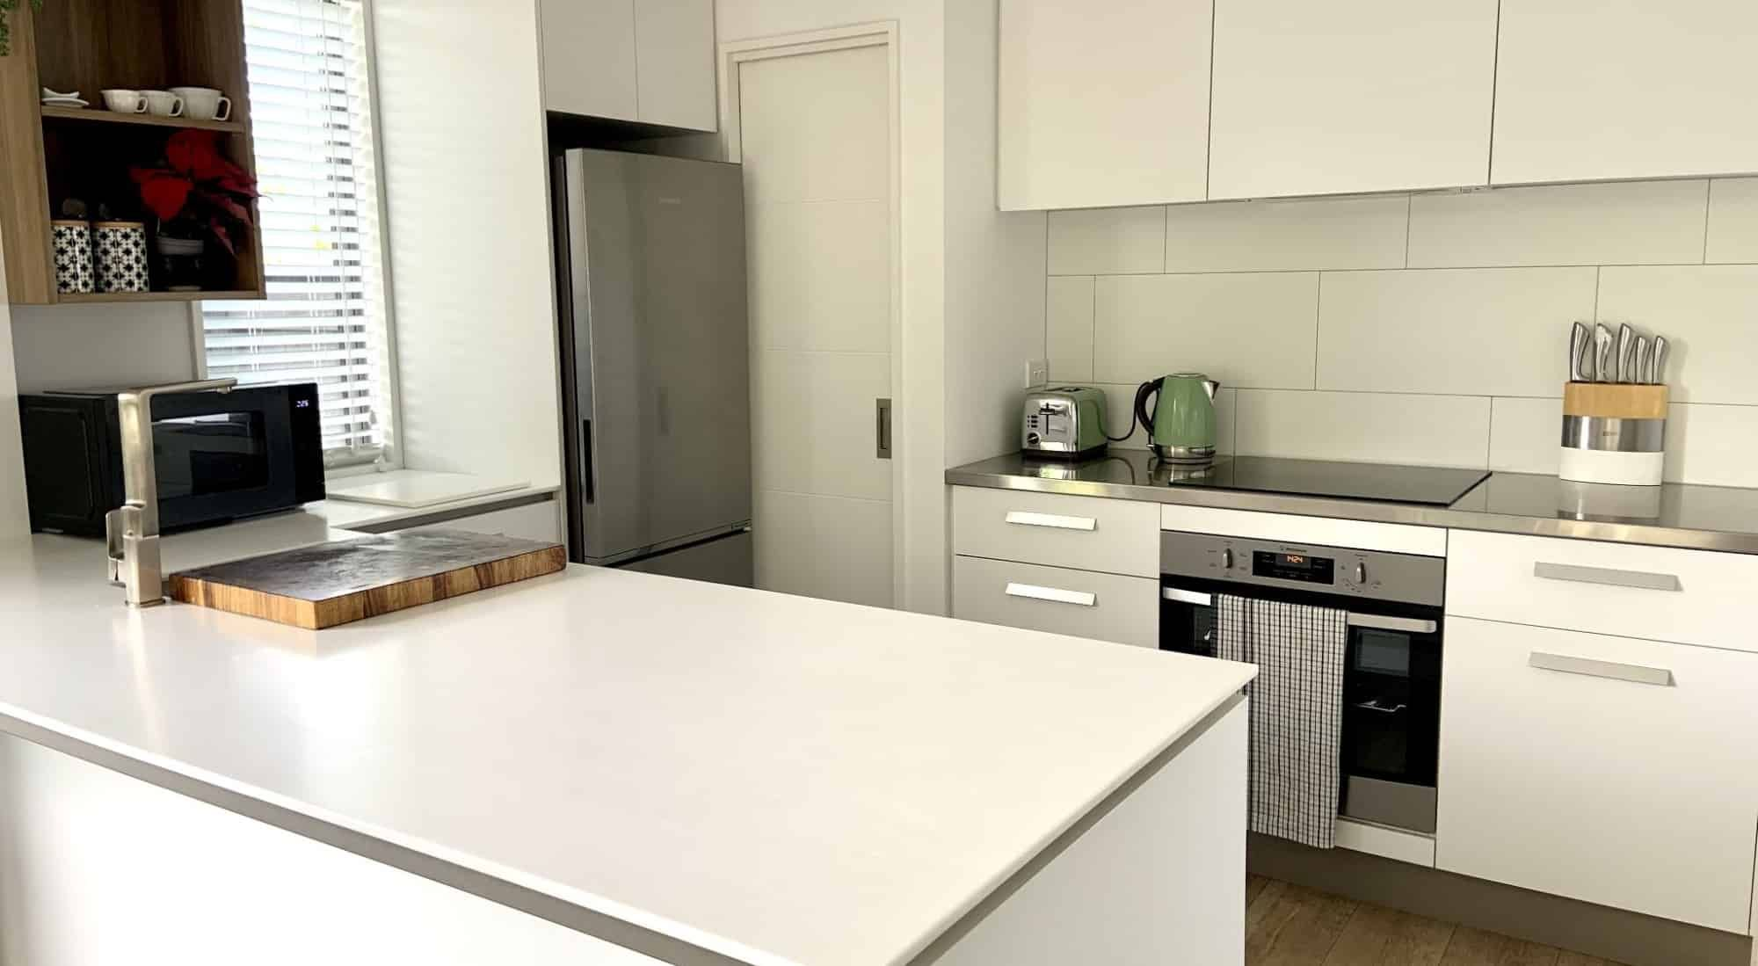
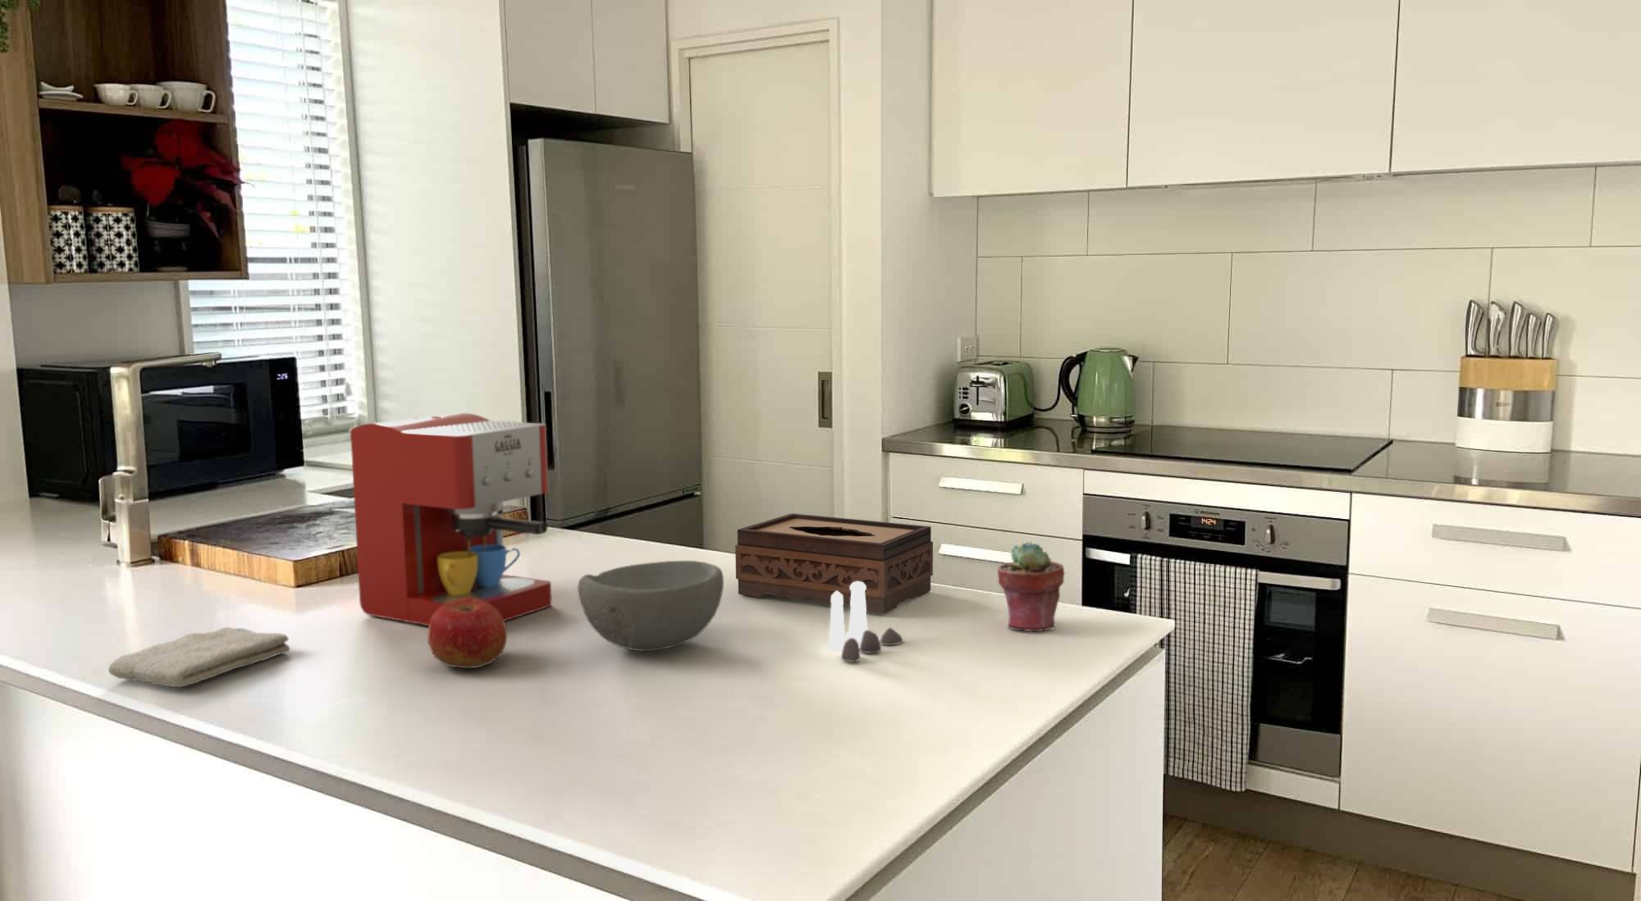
+ potted succulent (1030, 584)
+ coffee maker (453, 515)
+ salt and pepper shaker set (862, 617)
+ bowl (652, 607)
+ apple (466, 632)
+ washcloth (204, 655)
+ tissue box (835, 560)
